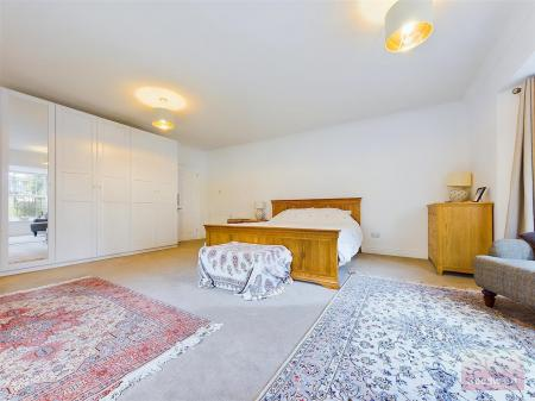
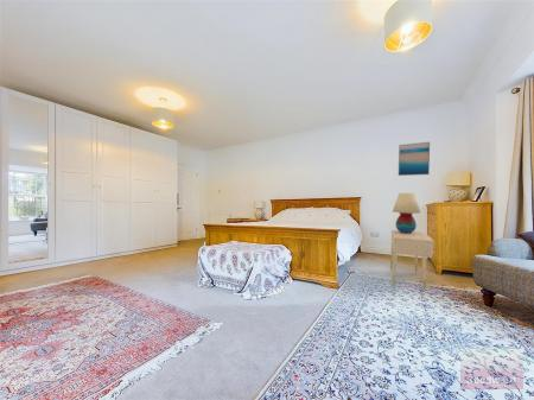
+ table lamp (406, 212)
+ nightstand (409, 254)
+ wall art (413, 159)
